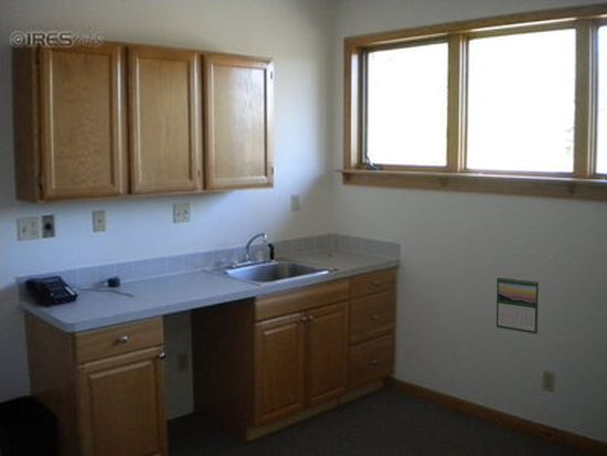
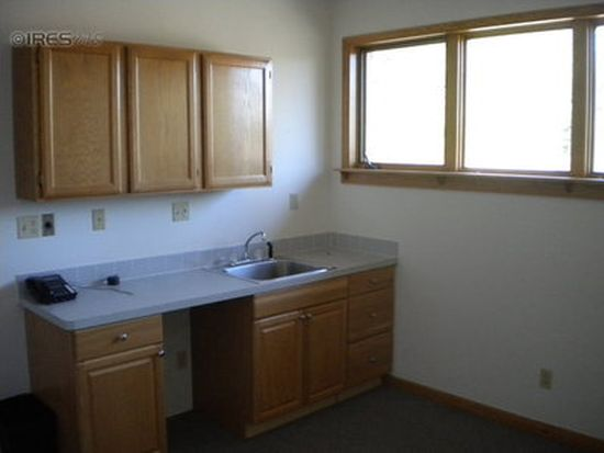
- calendar (517, 304)
